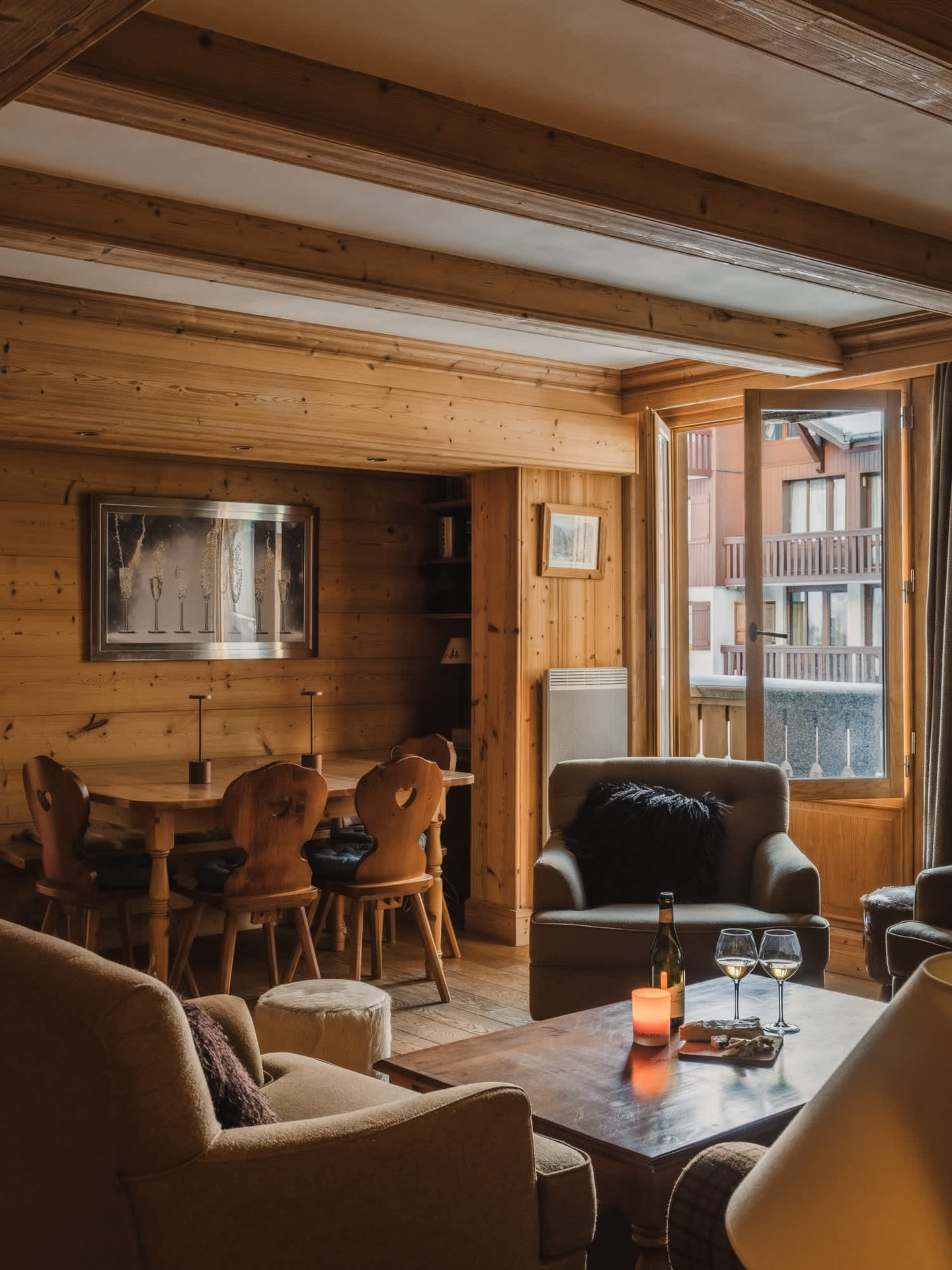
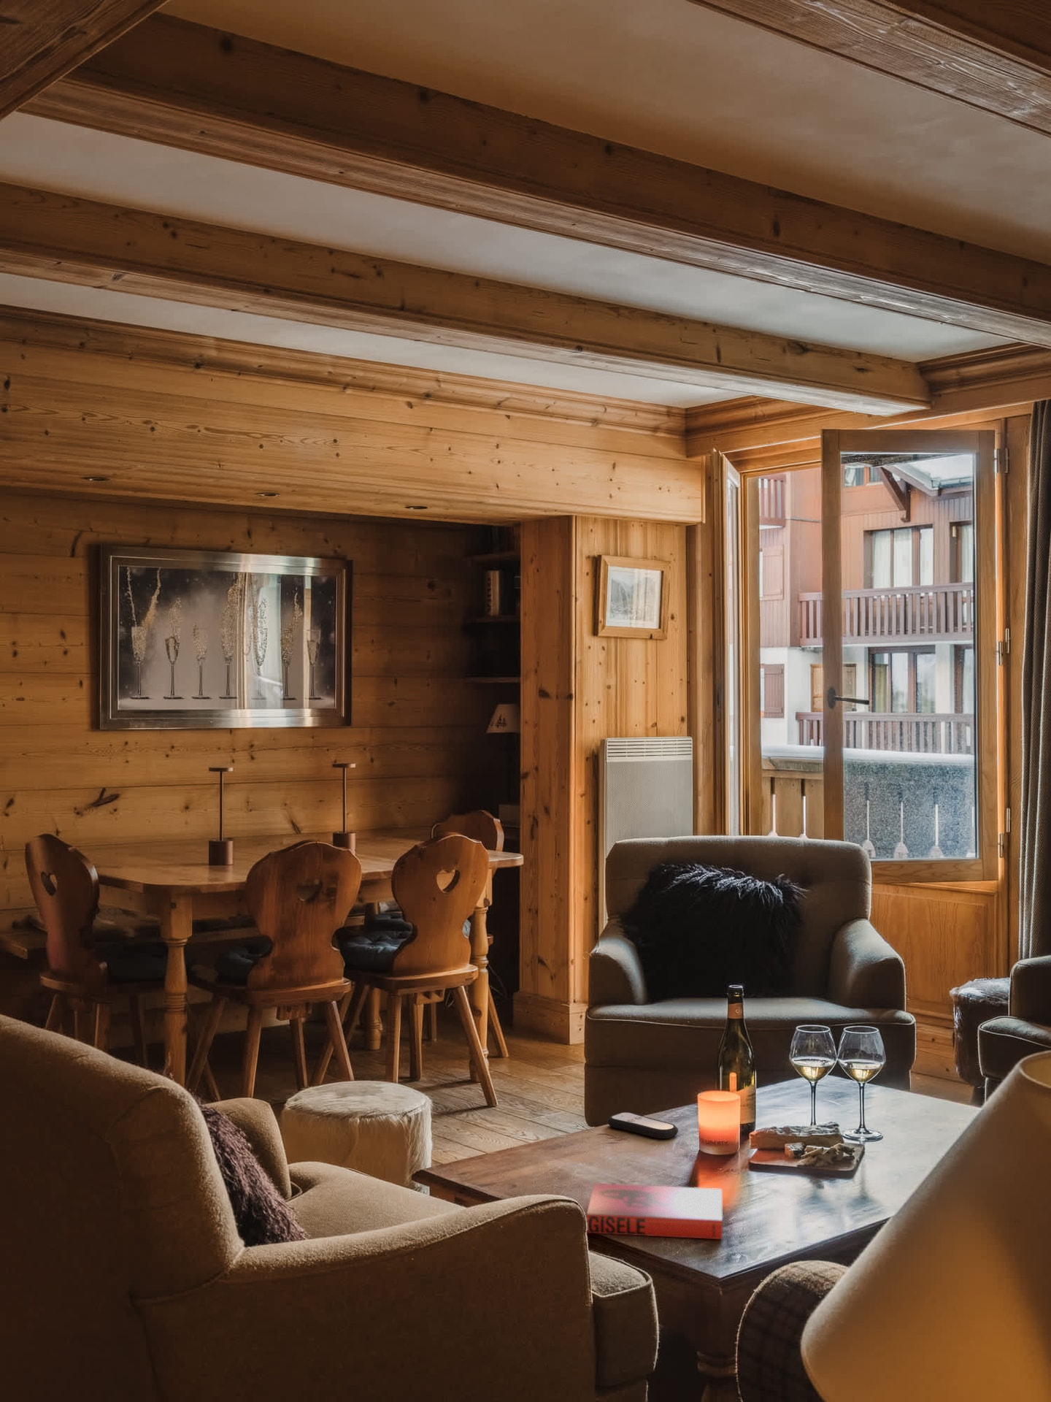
+ remote control (643, 1125)
+ hardback book (656, 1210)
